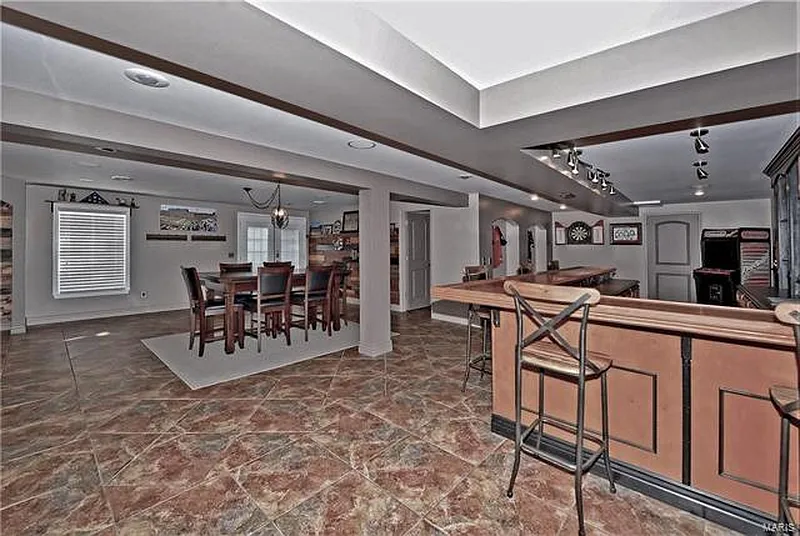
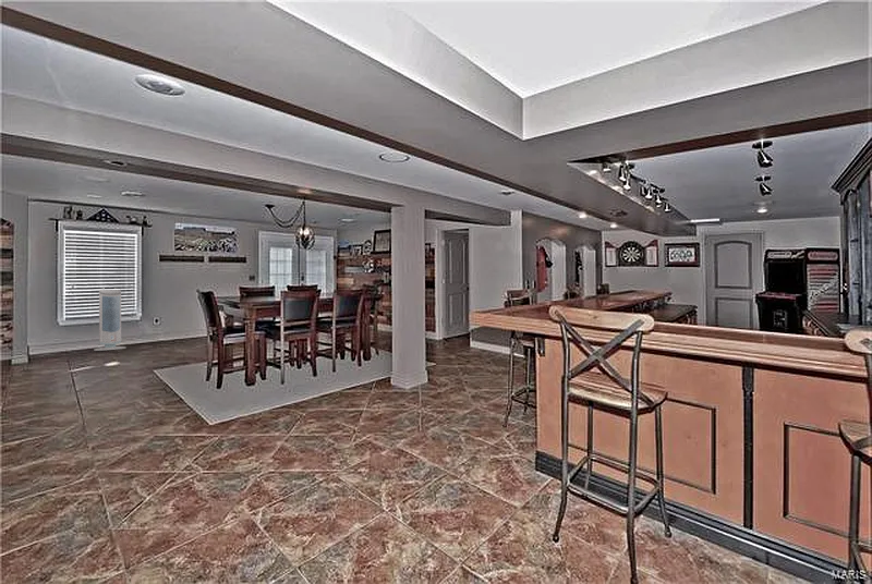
+ air purifier (110, 318)
